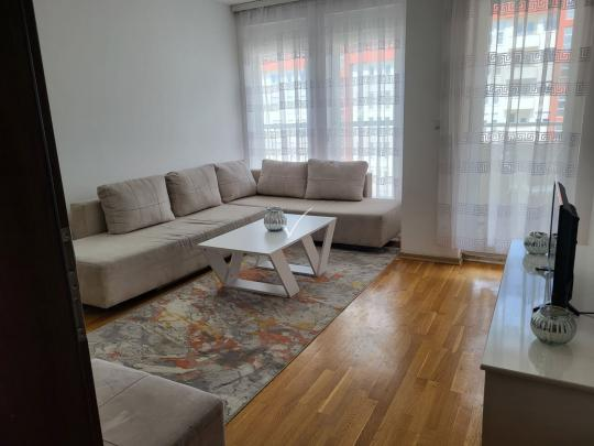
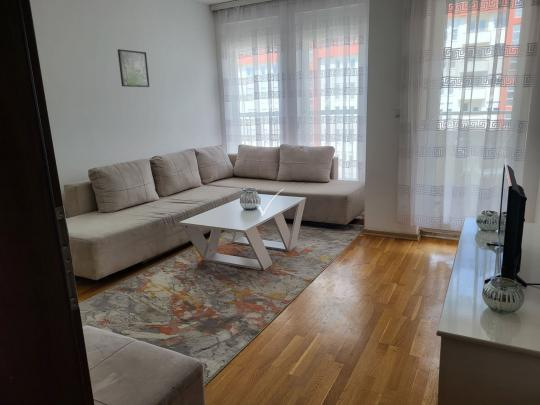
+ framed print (134, 68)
